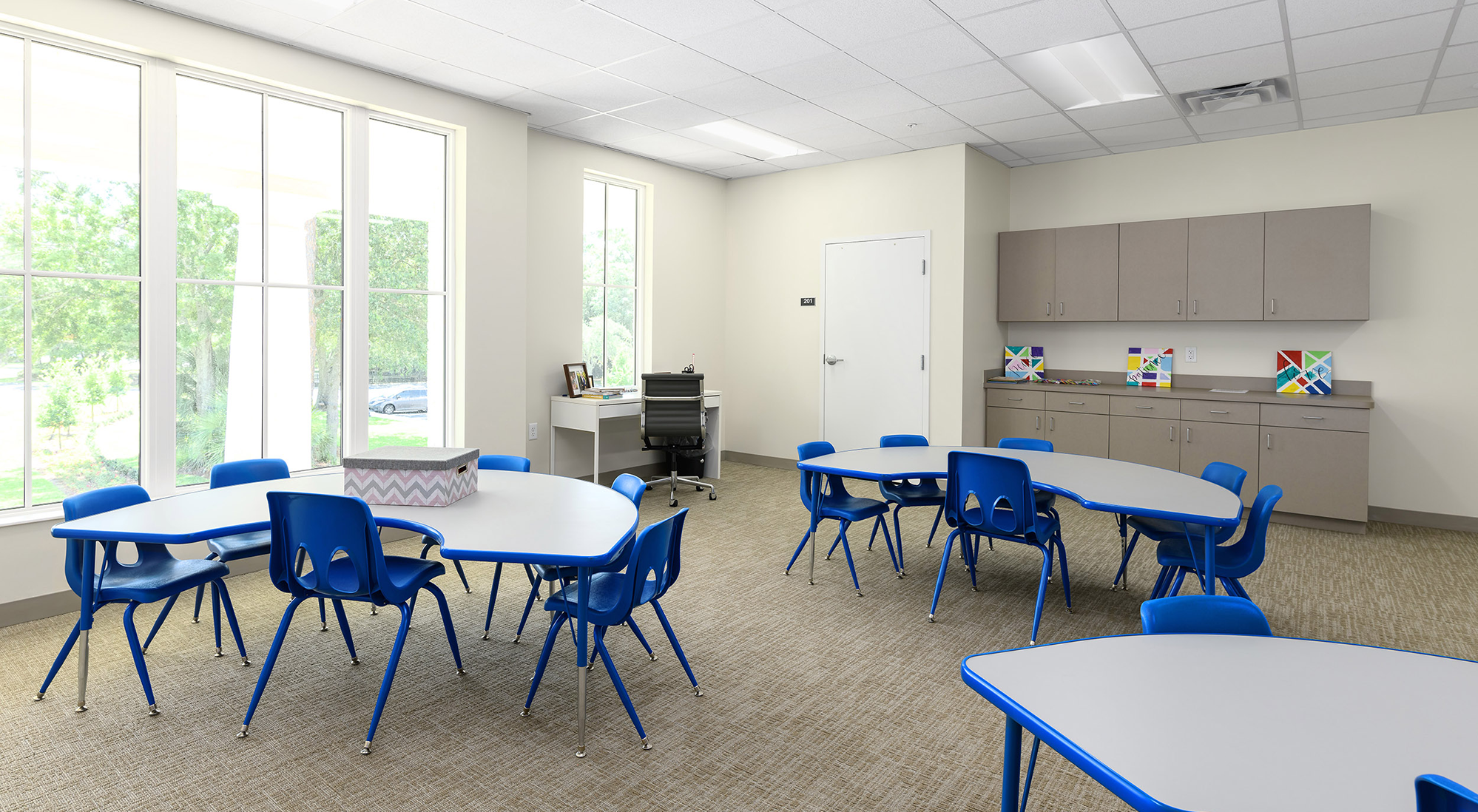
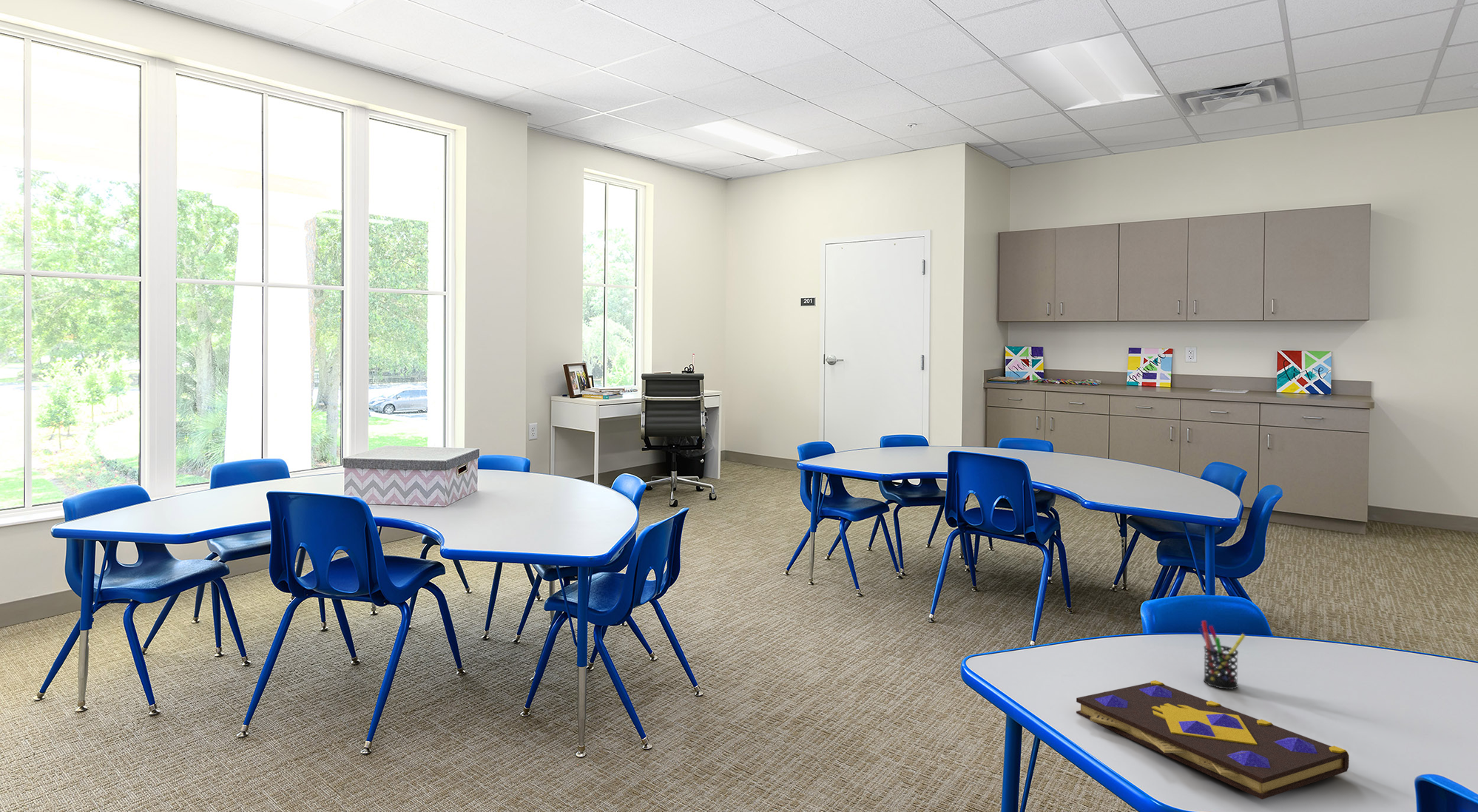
+ pen holder (1218, 654)
+ book (1197, 728)
